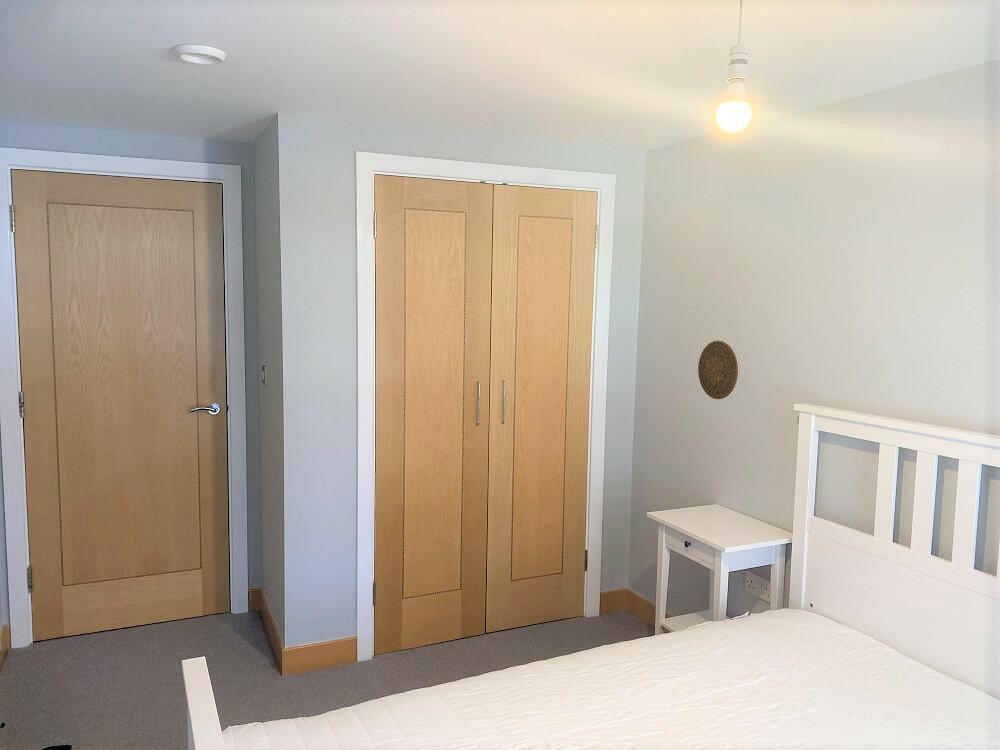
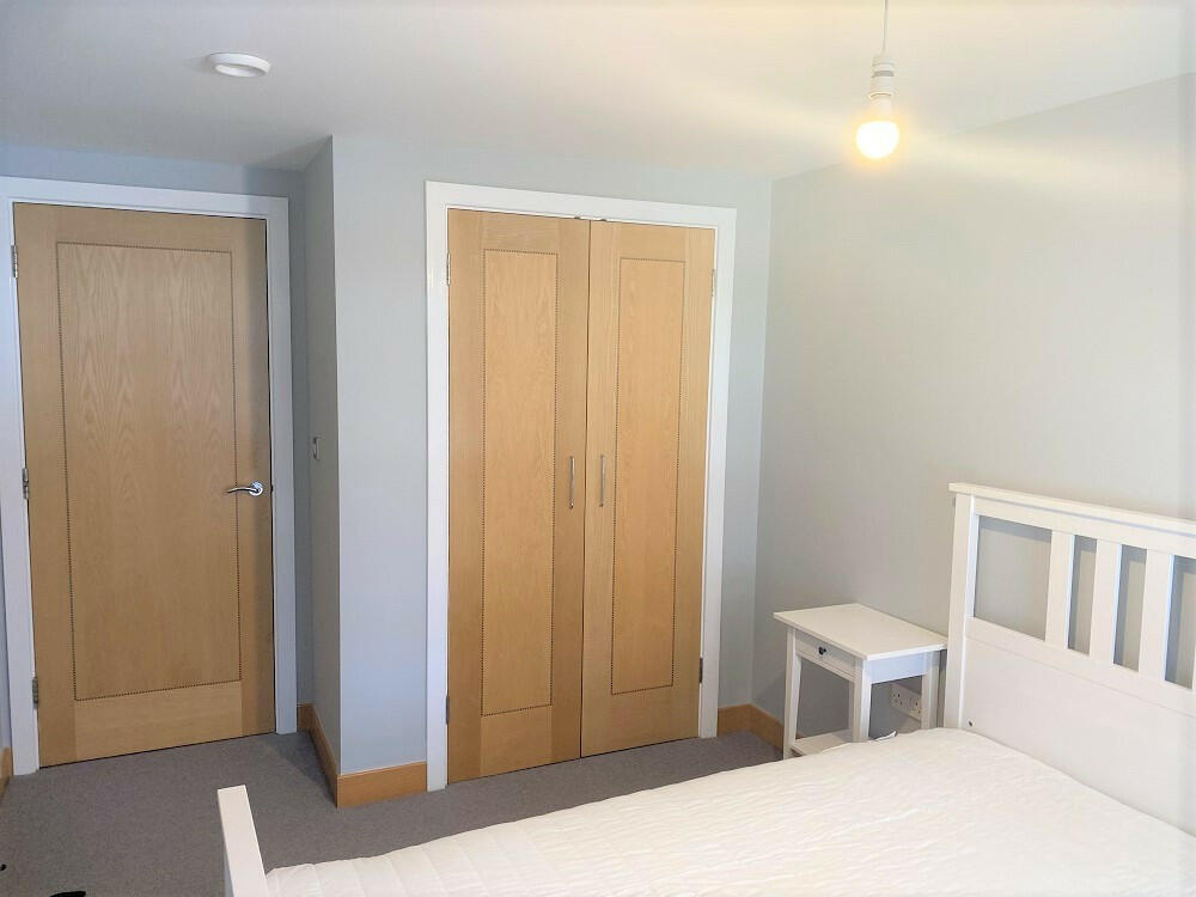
- decorative plate (715, 370)
